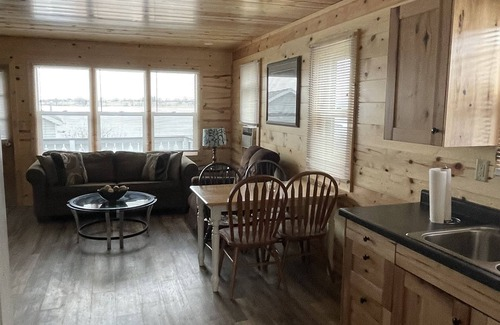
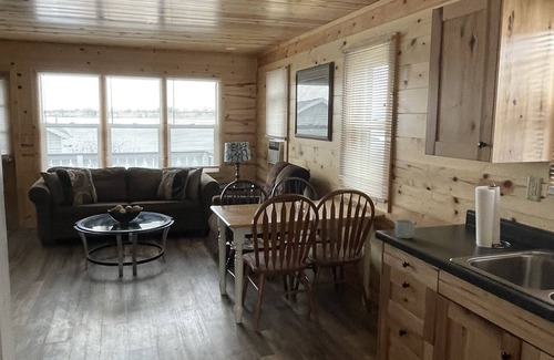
+ mug (403, 228)
